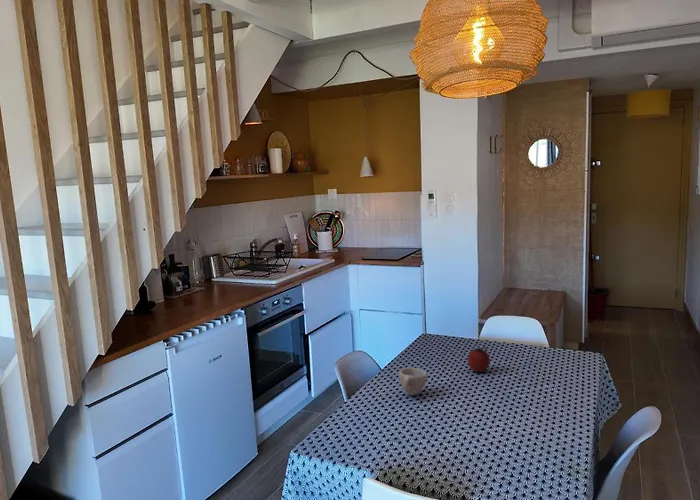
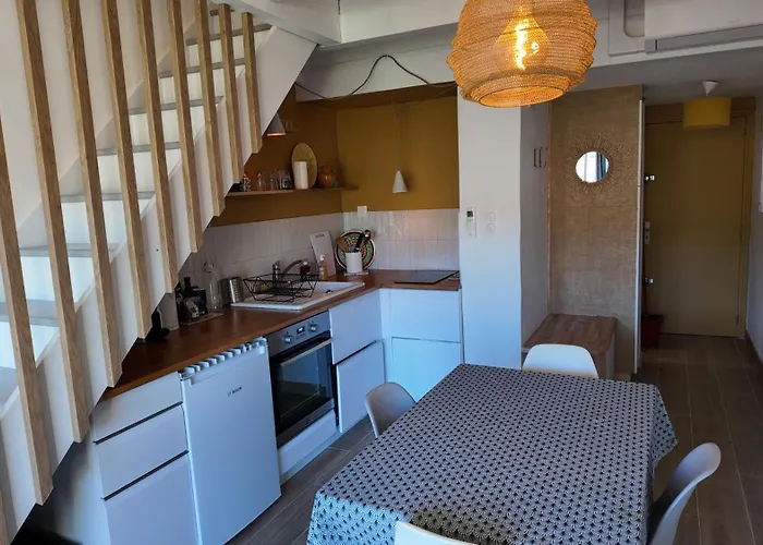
- fruit (479, 358)
- cup (412, 383)
